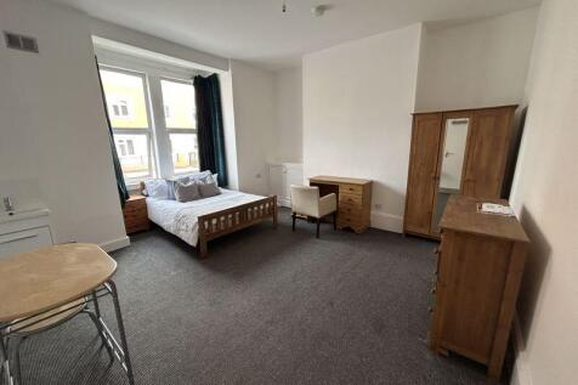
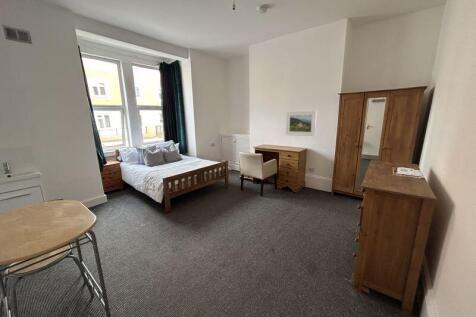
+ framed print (300, 123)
